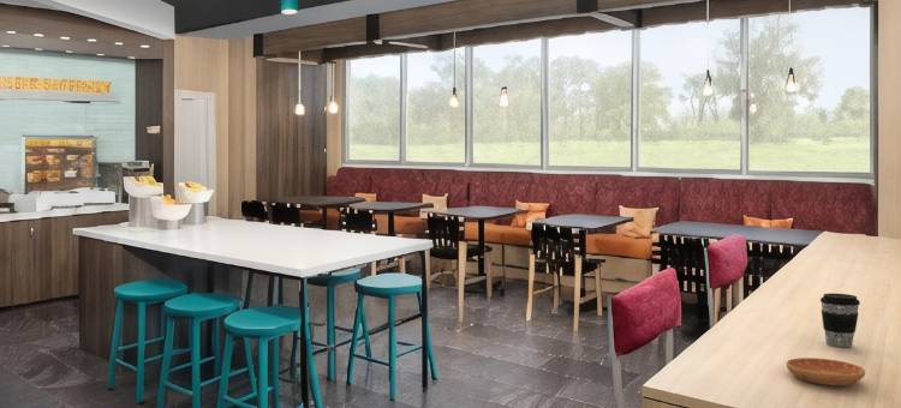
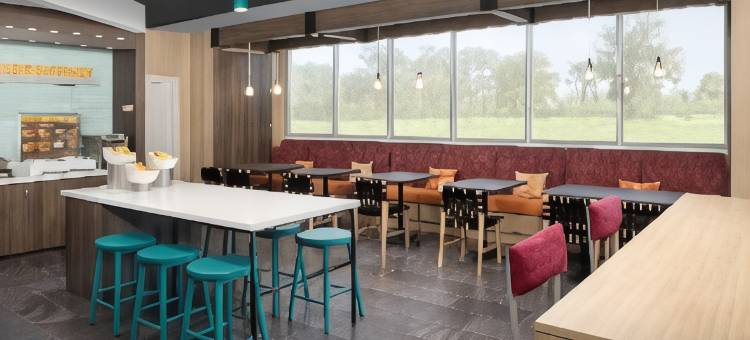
- coffee cup (839, 319)
- saucer (824, 372)
